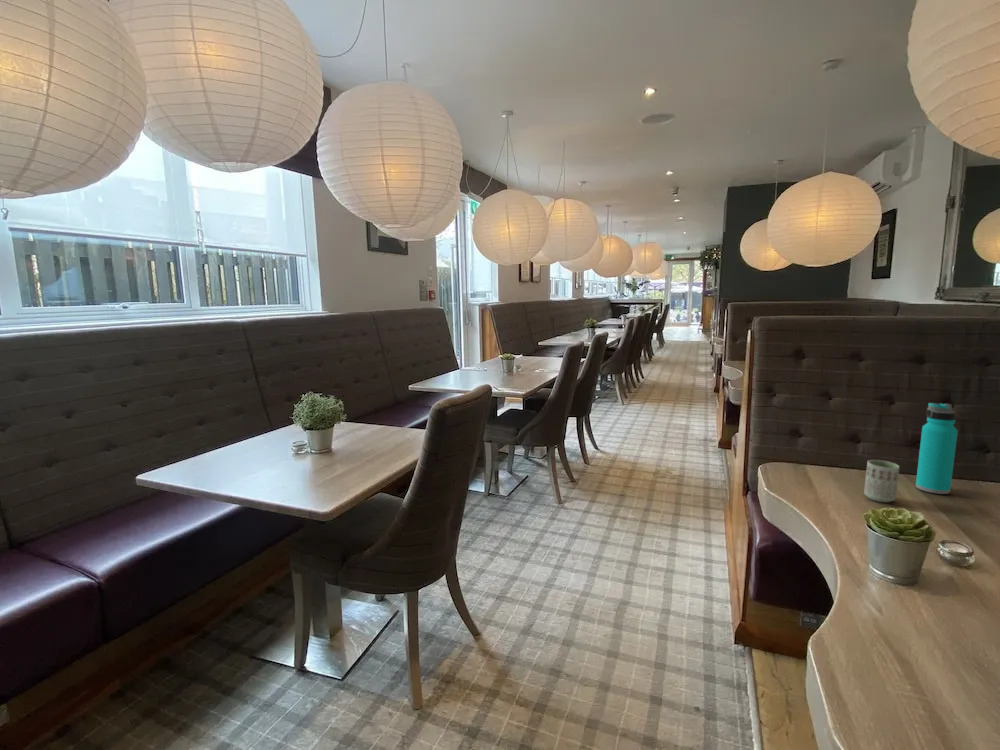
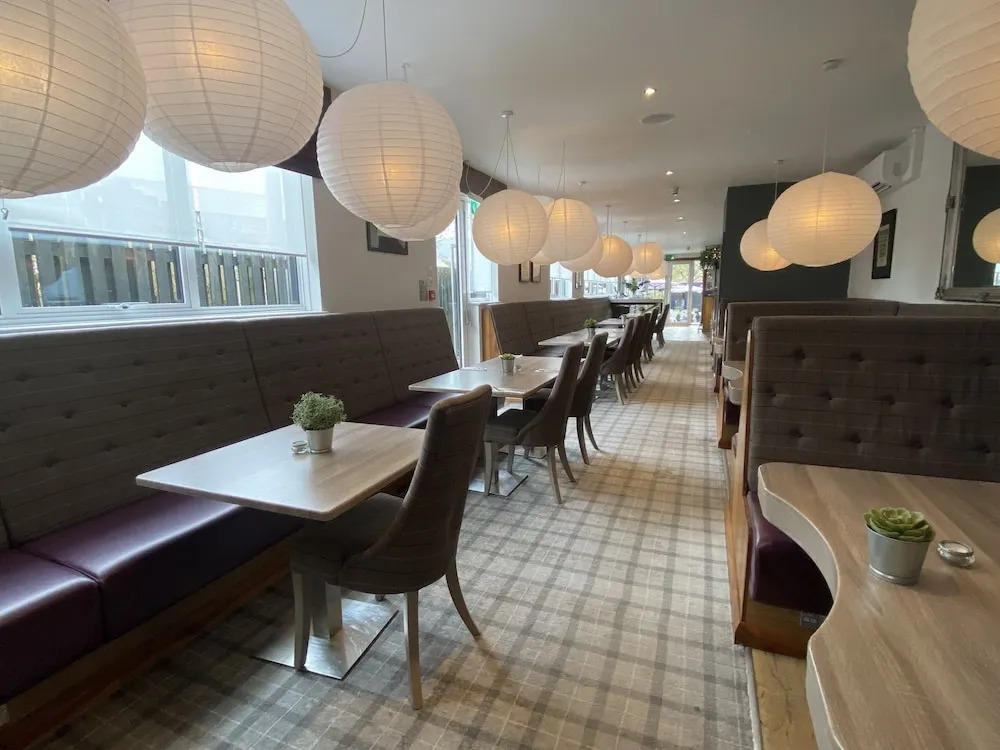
- water bottle (937, 447)
- cup (881, 481)
